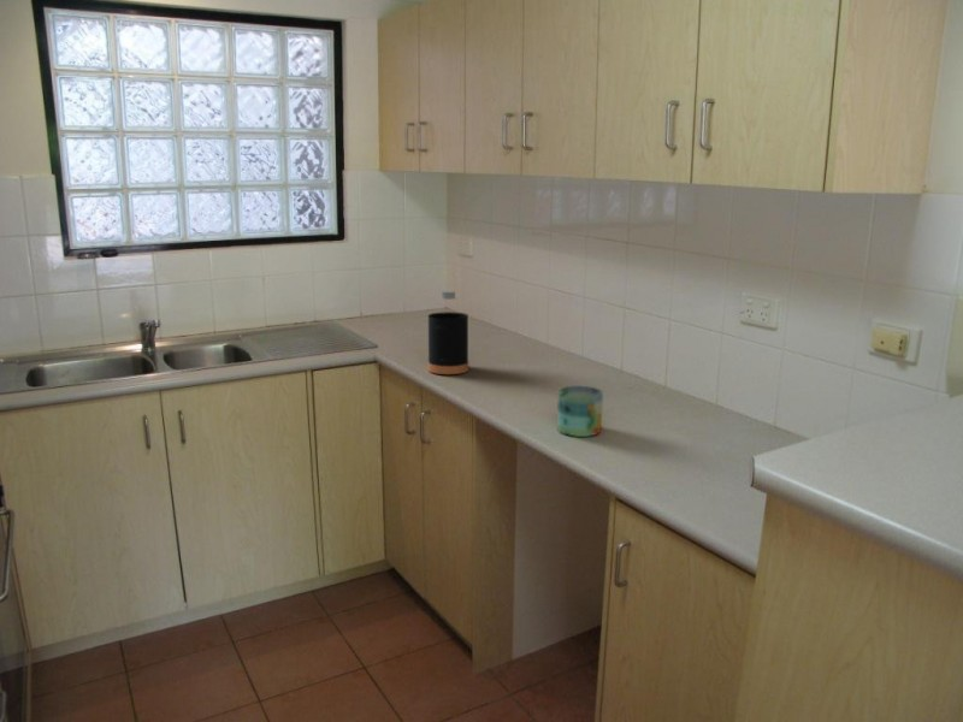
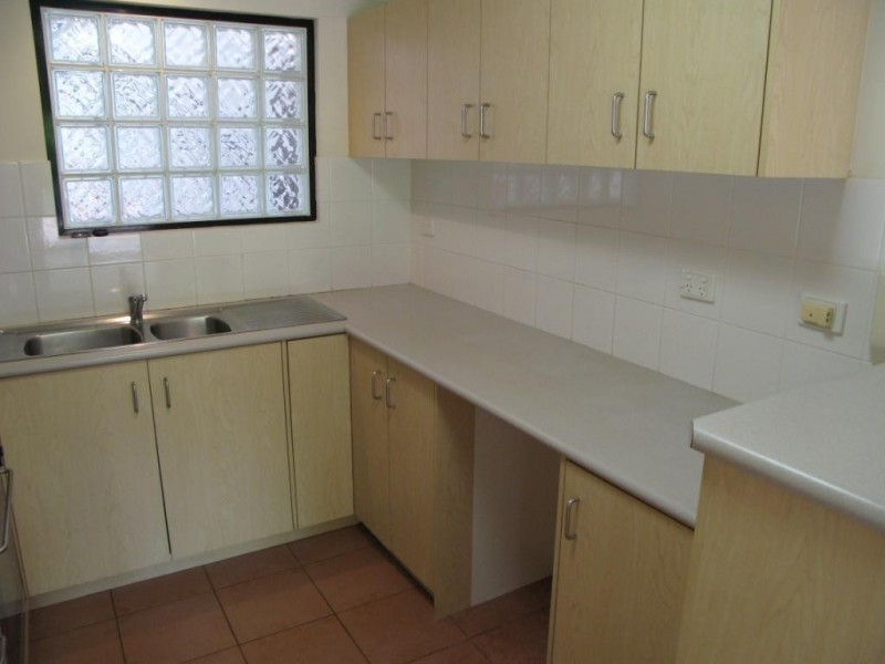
- bottle (448, 331)
- mug (583, 412)
